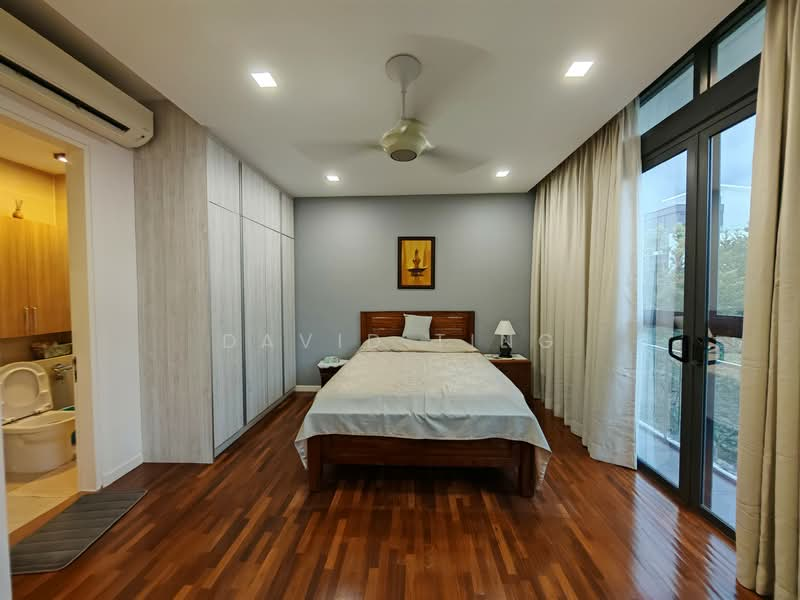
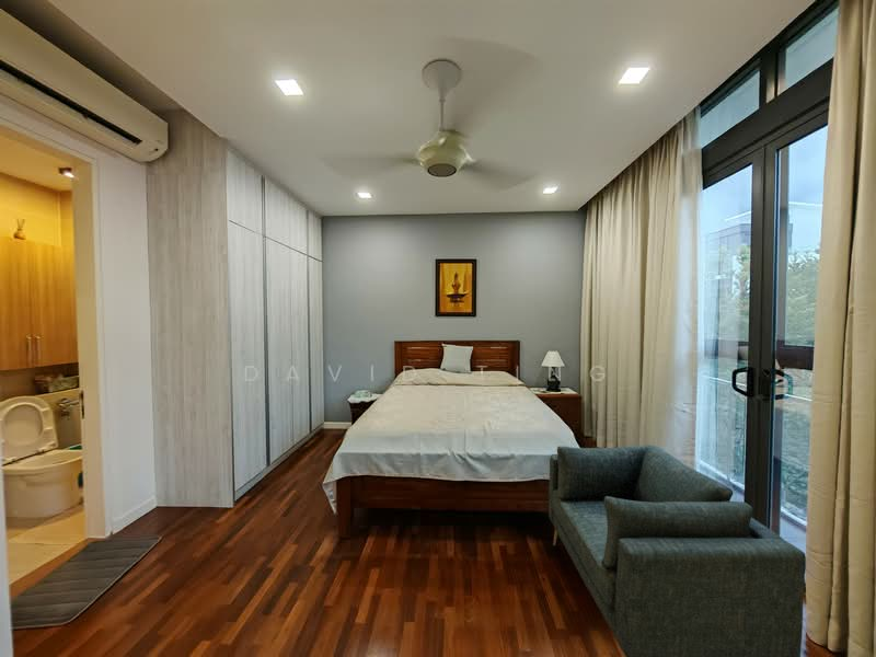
+ armchair (642, 530)
